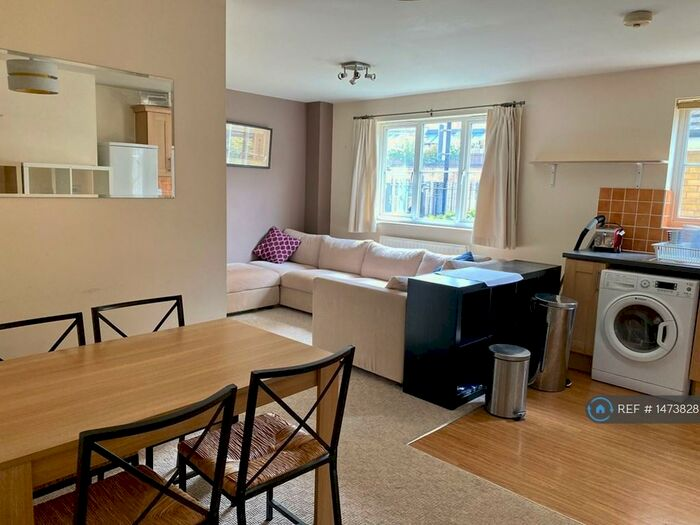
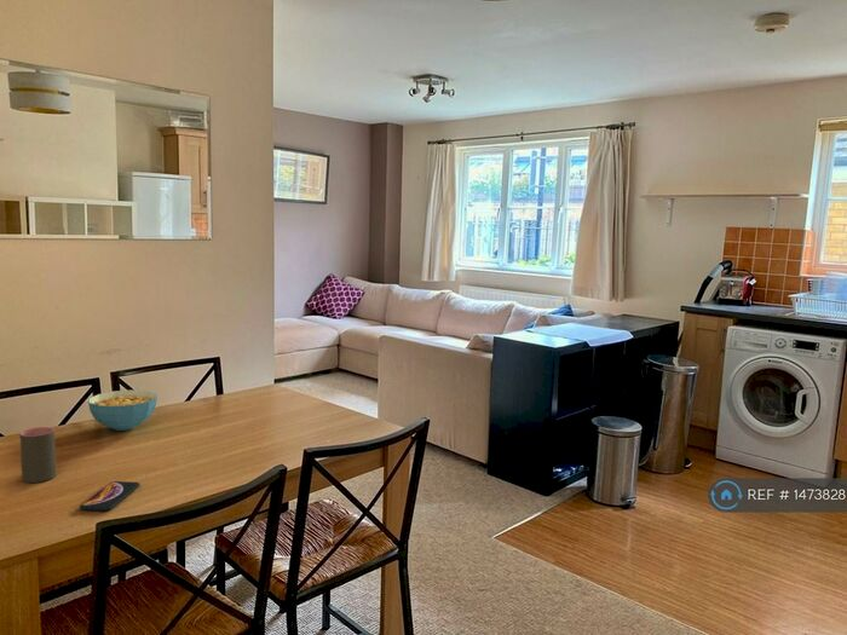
+ smartphone (110, 495)
+ cereal bowl (123, 412)
+ cup (38, 454)
